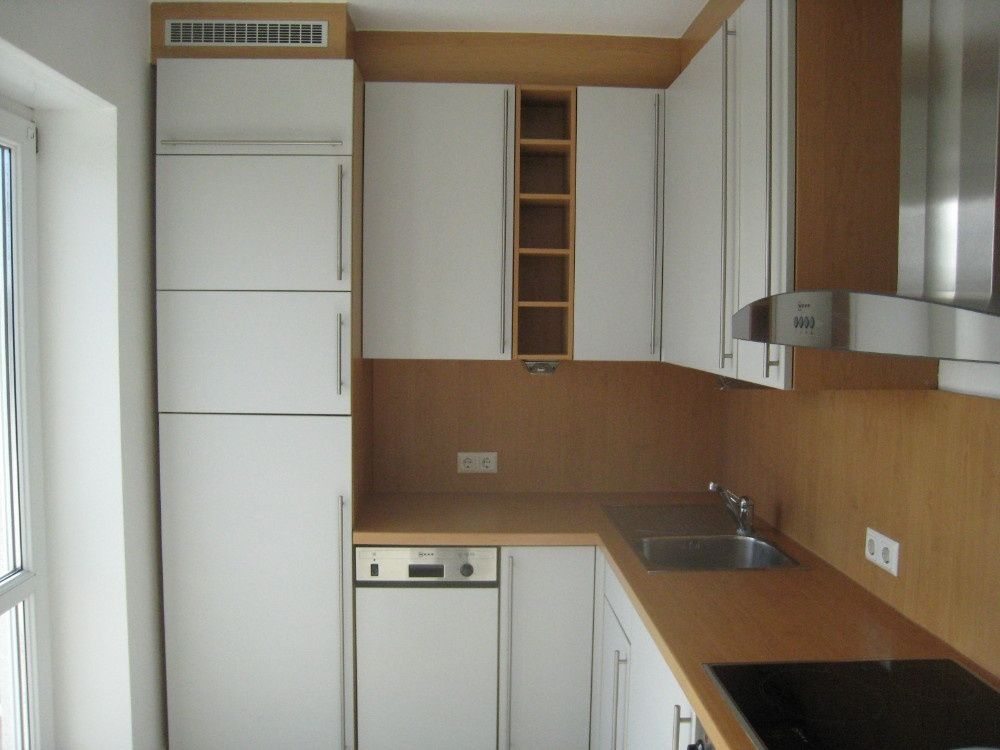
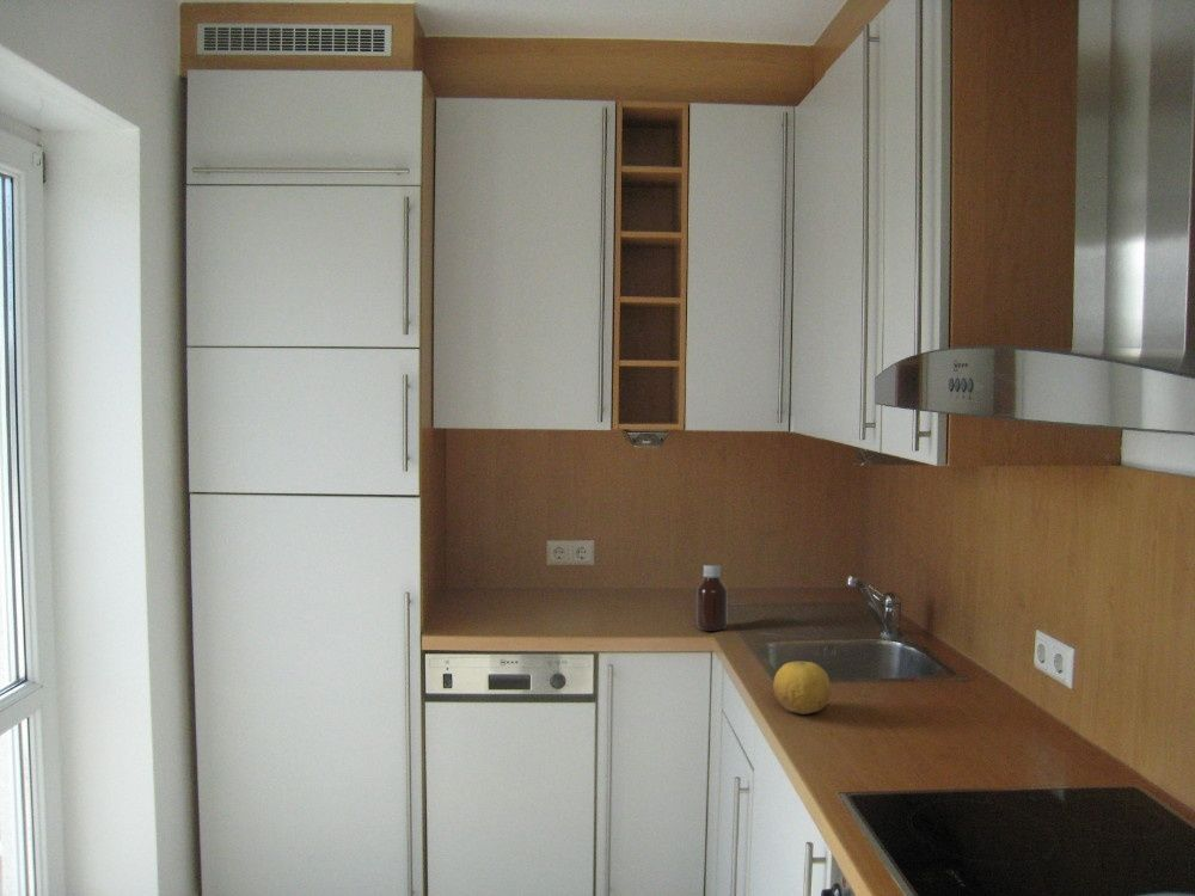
+ fruit (801, 686)
+ bottle (711, 596)
